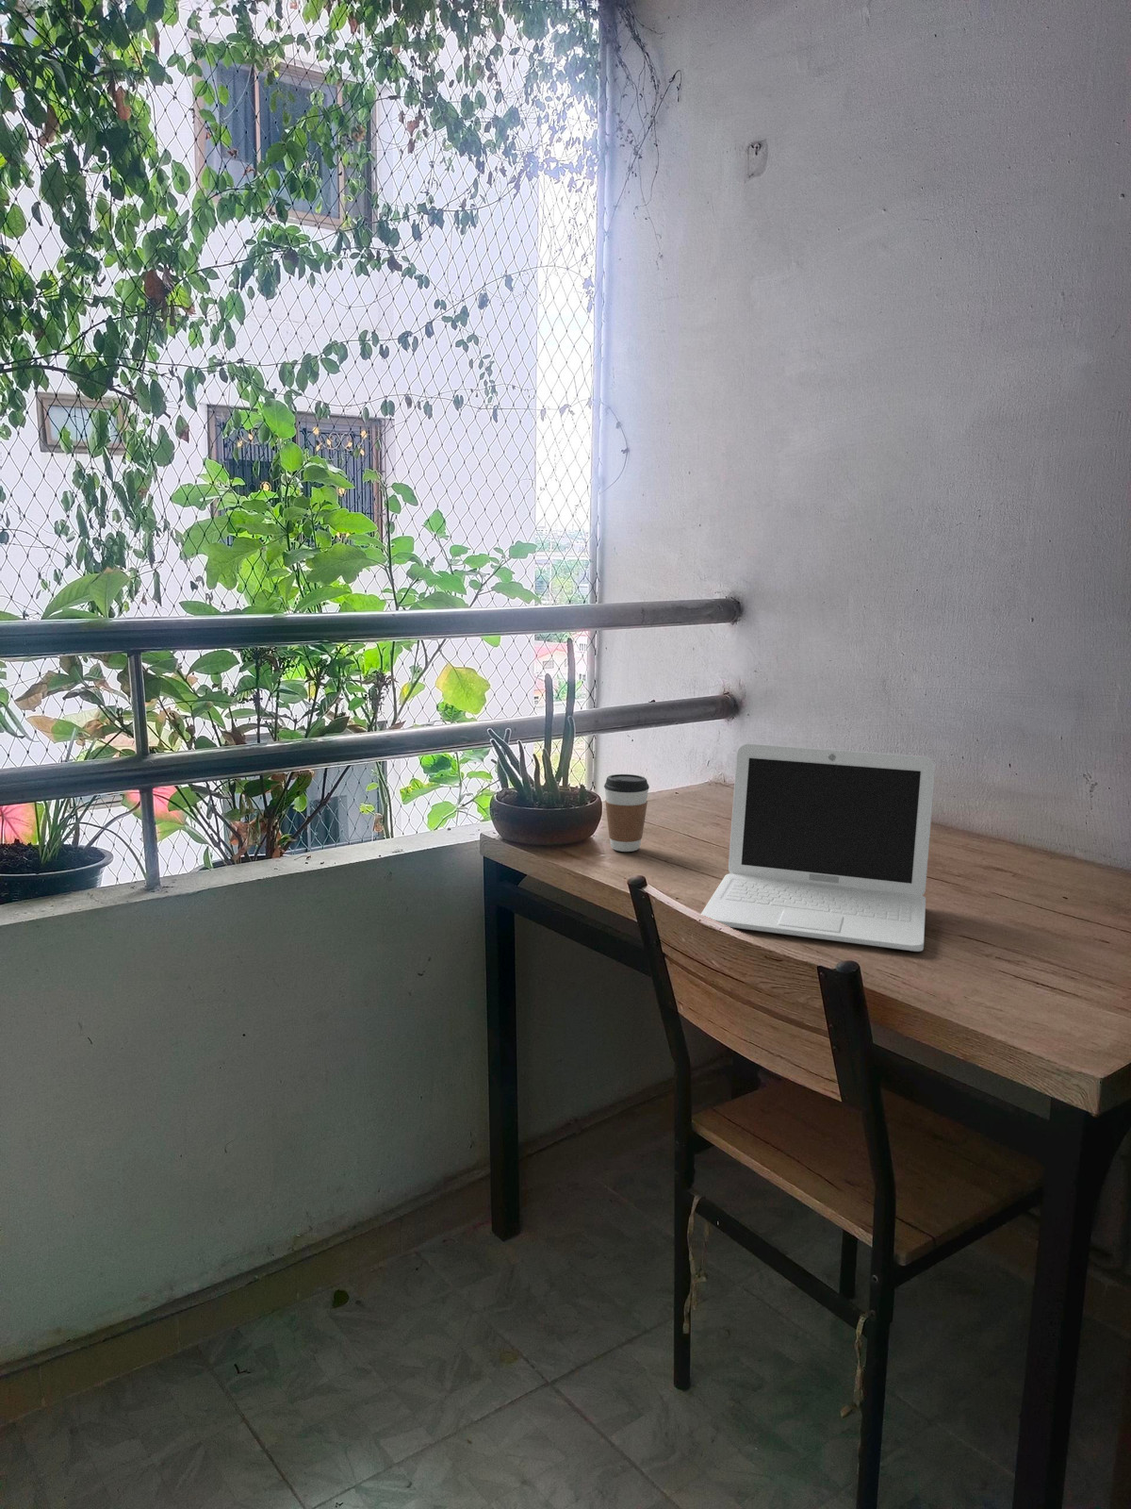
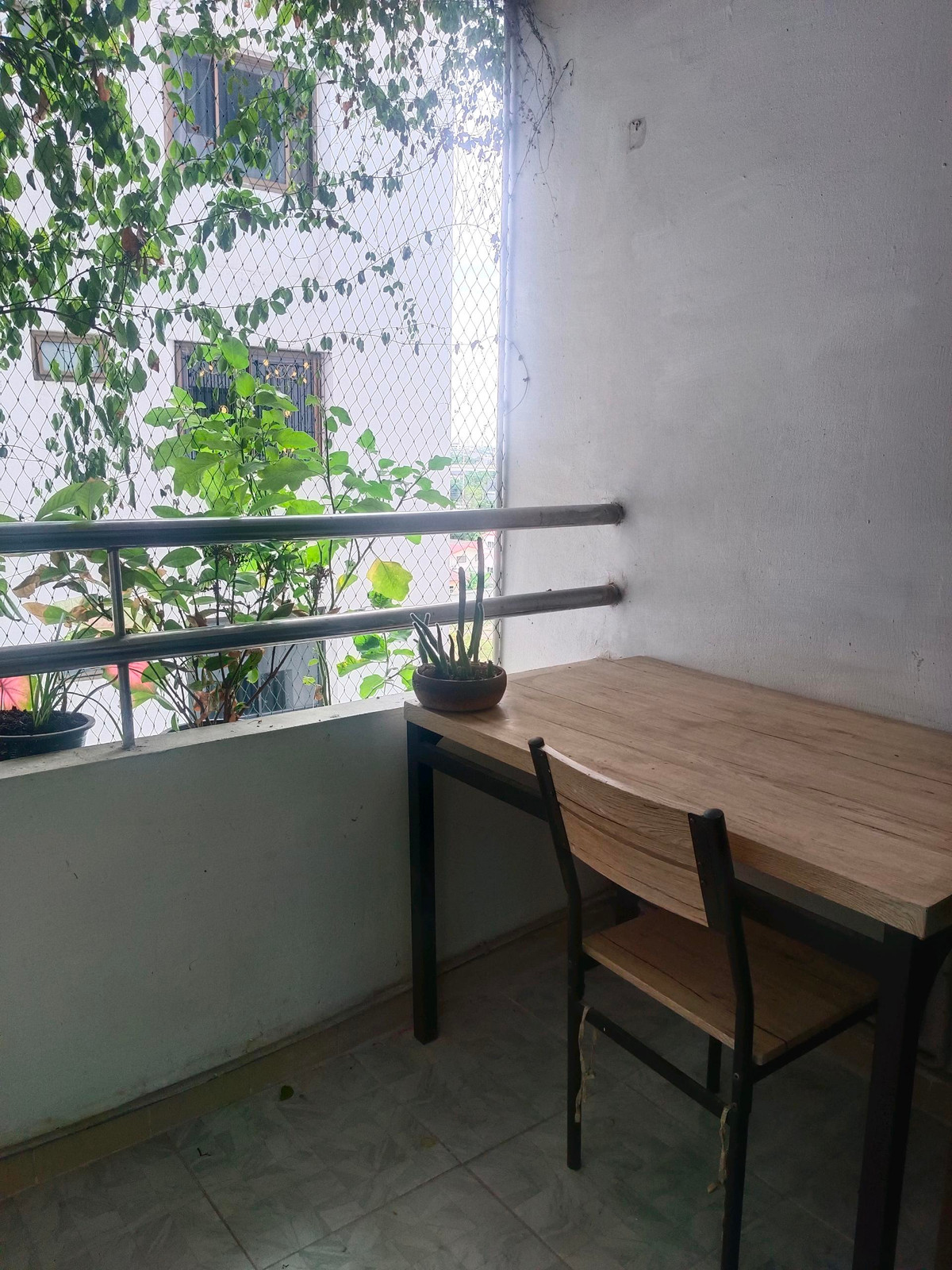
- laptop (821, 839)
- coffee cup (626, 812)
